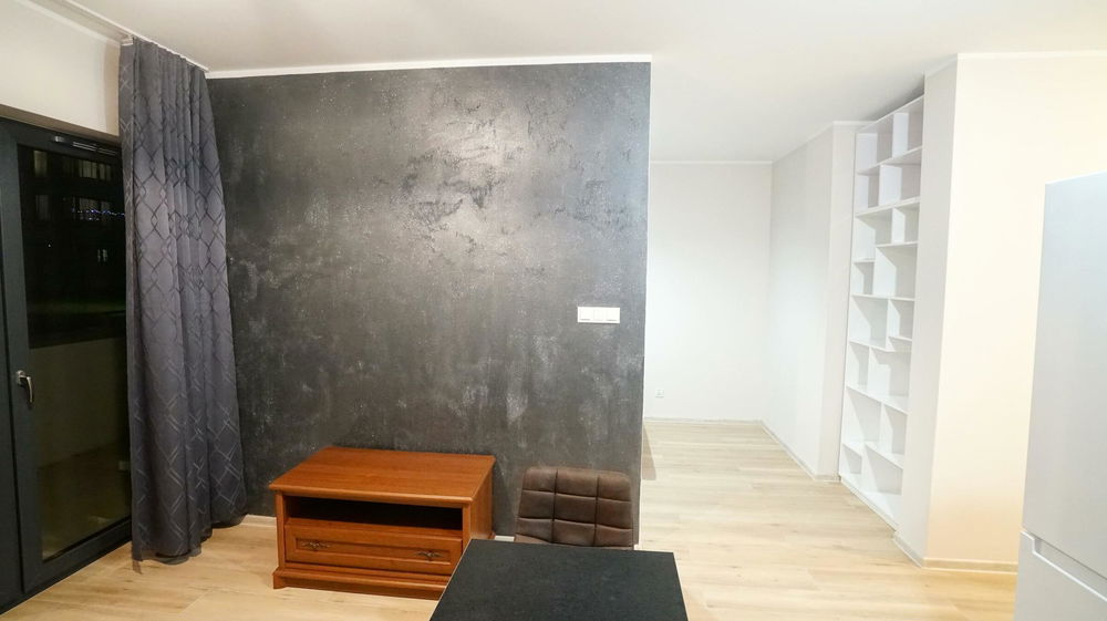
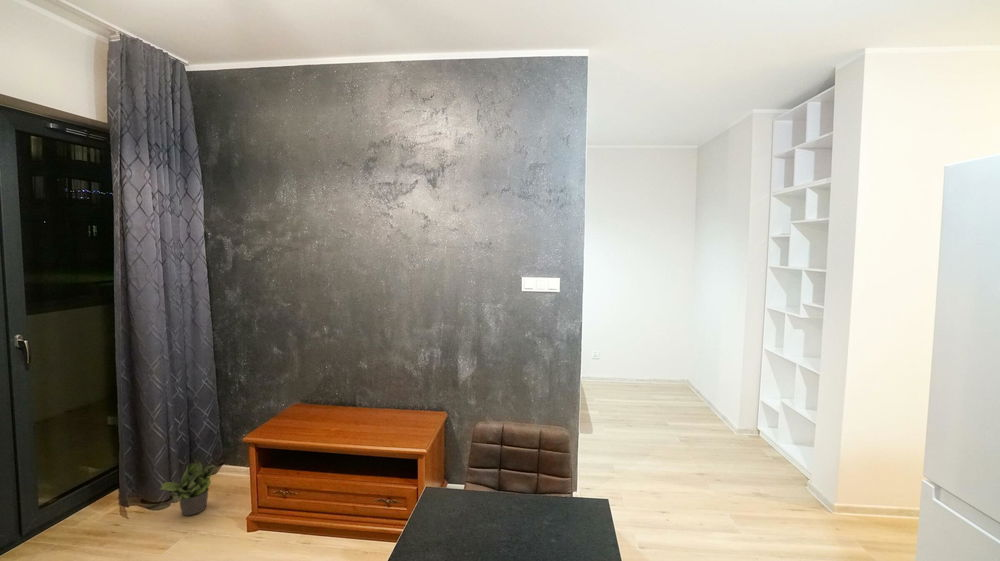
+ potted plant (186, 488)
